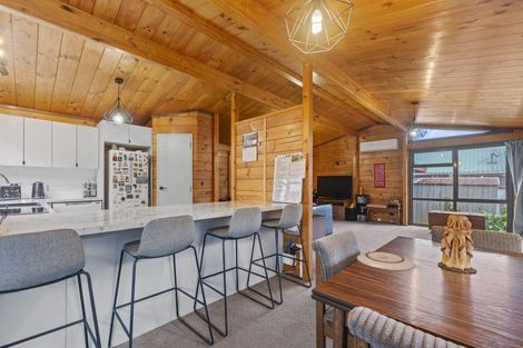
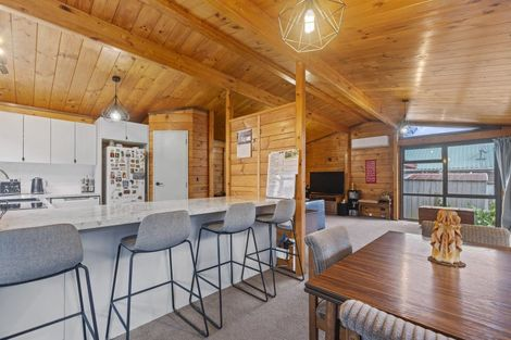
- plate (384, 258)
